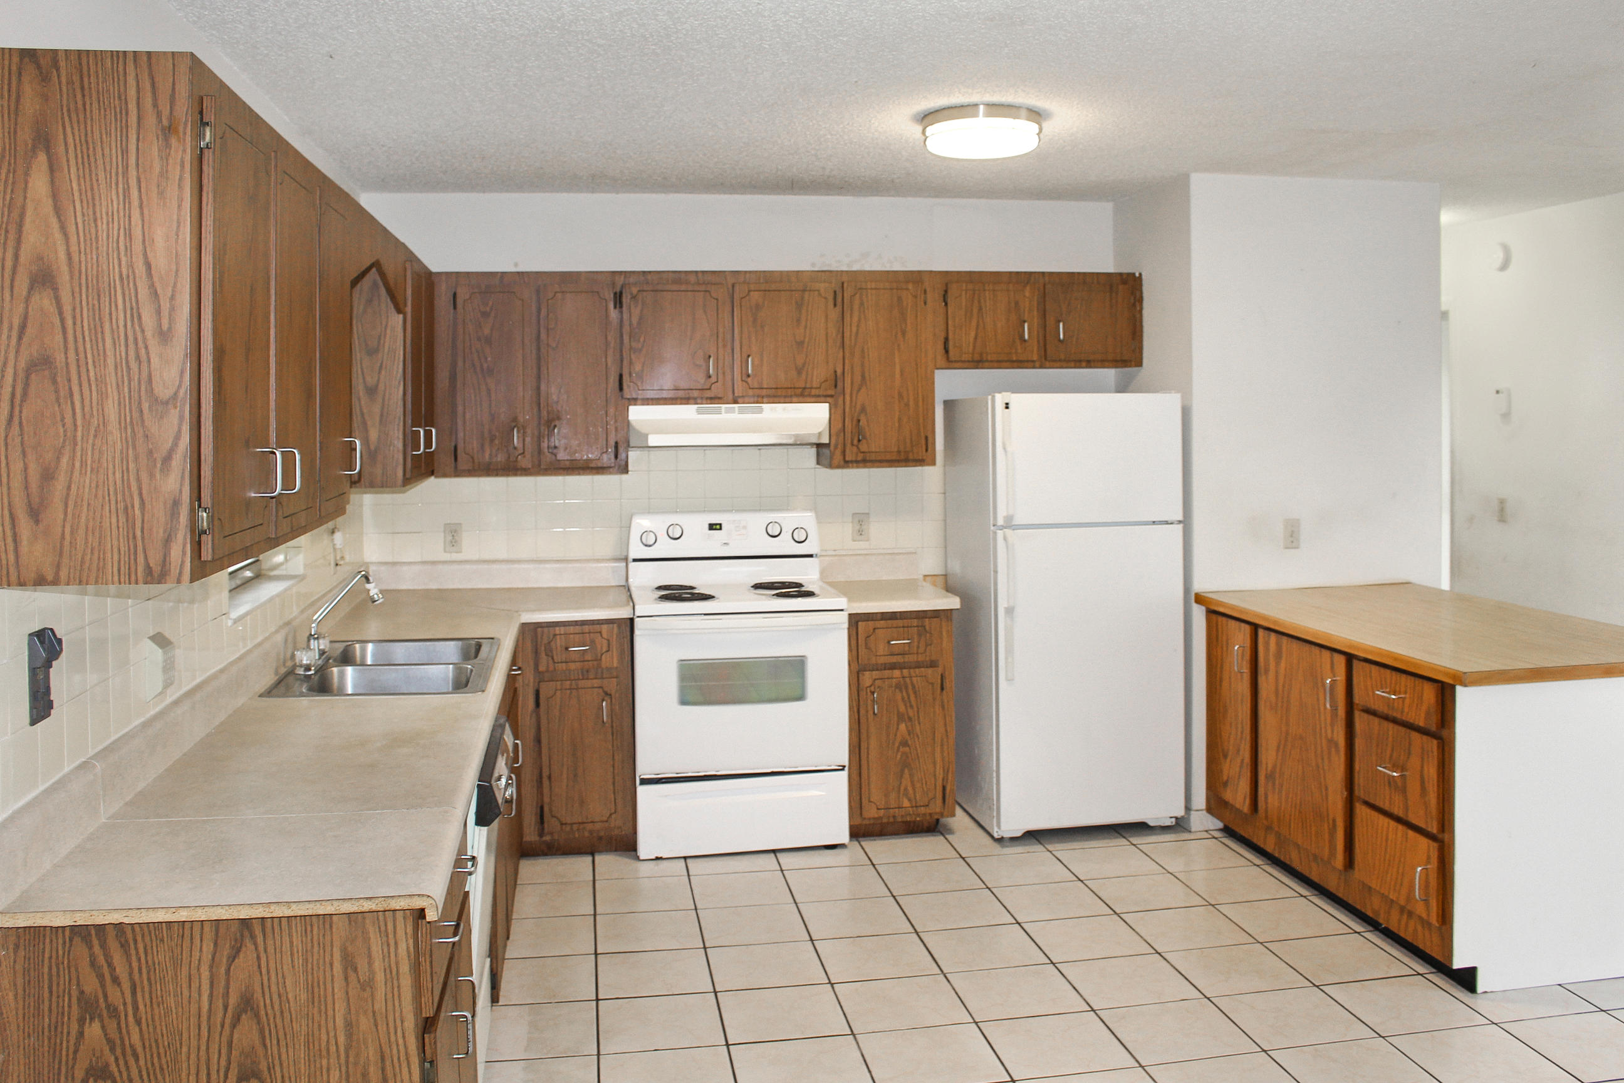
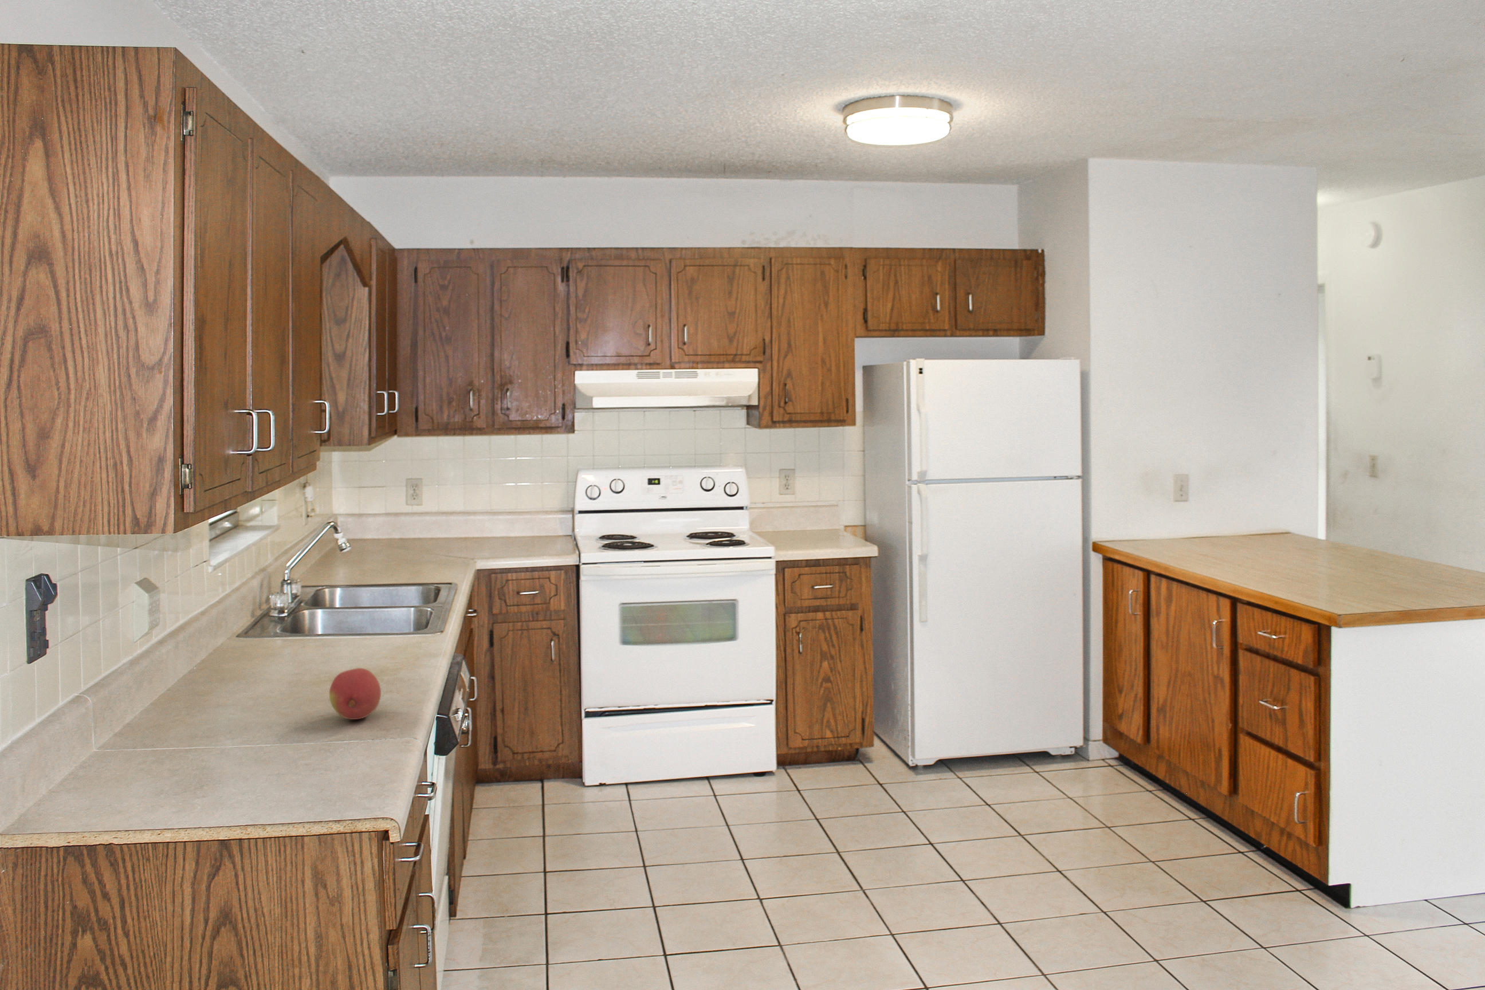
+ fruit (356, 693)
